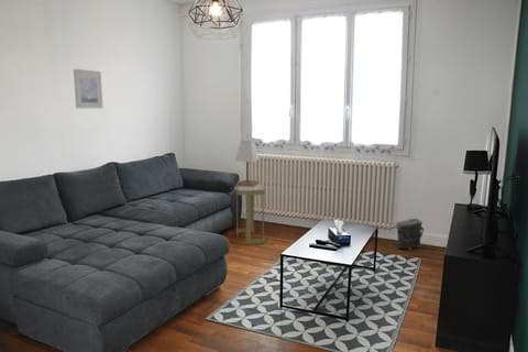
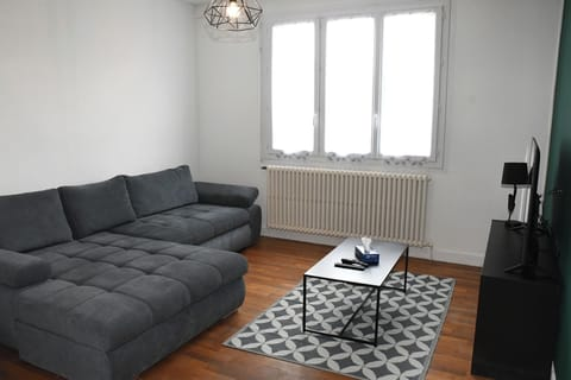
- bag (409, 234)
- side table (250, 212)
- lamp (246, 163)
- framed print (88, 89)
